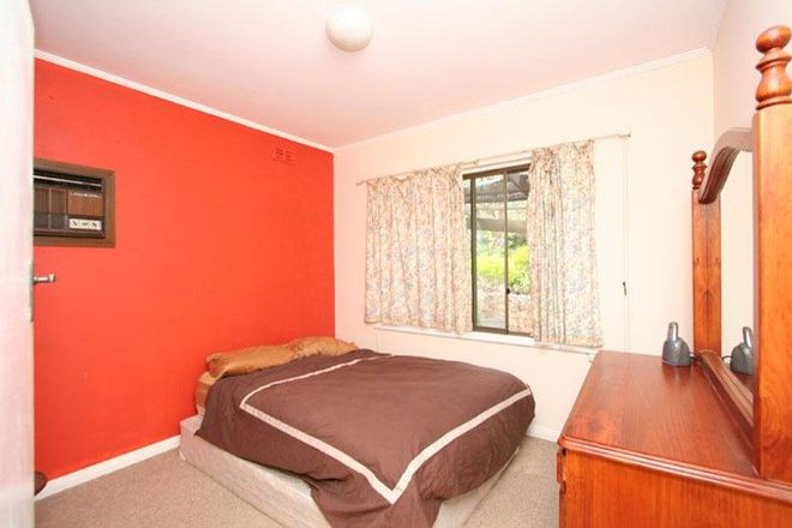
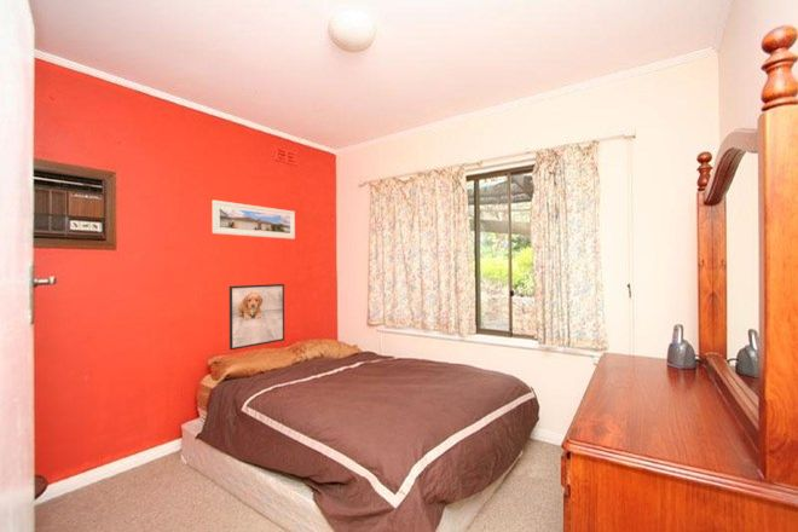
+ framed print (256, 221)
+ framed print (258, 314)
